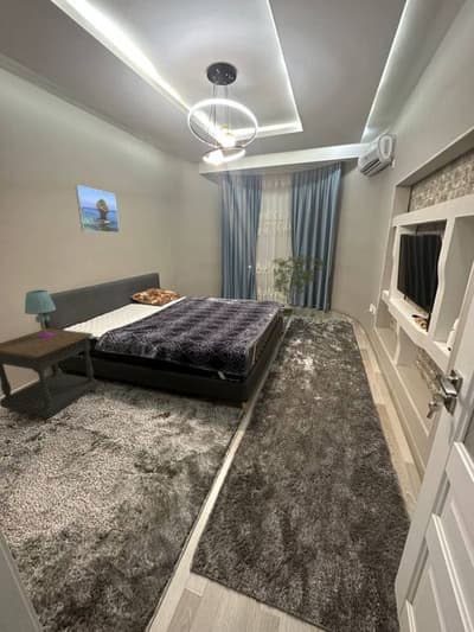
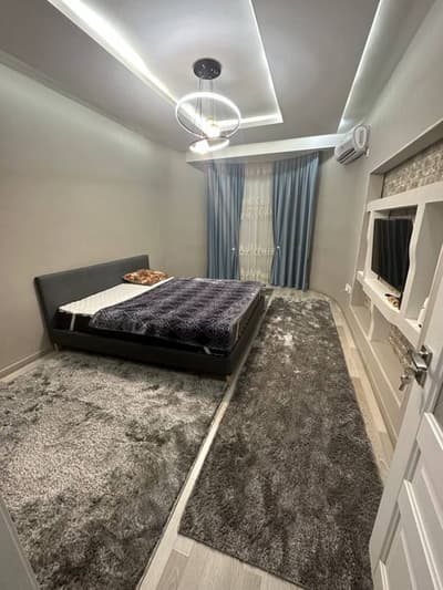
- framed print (98, 211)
- side table (46, 368)
- shrub (296, 285)
- table lamp (41, 313)
